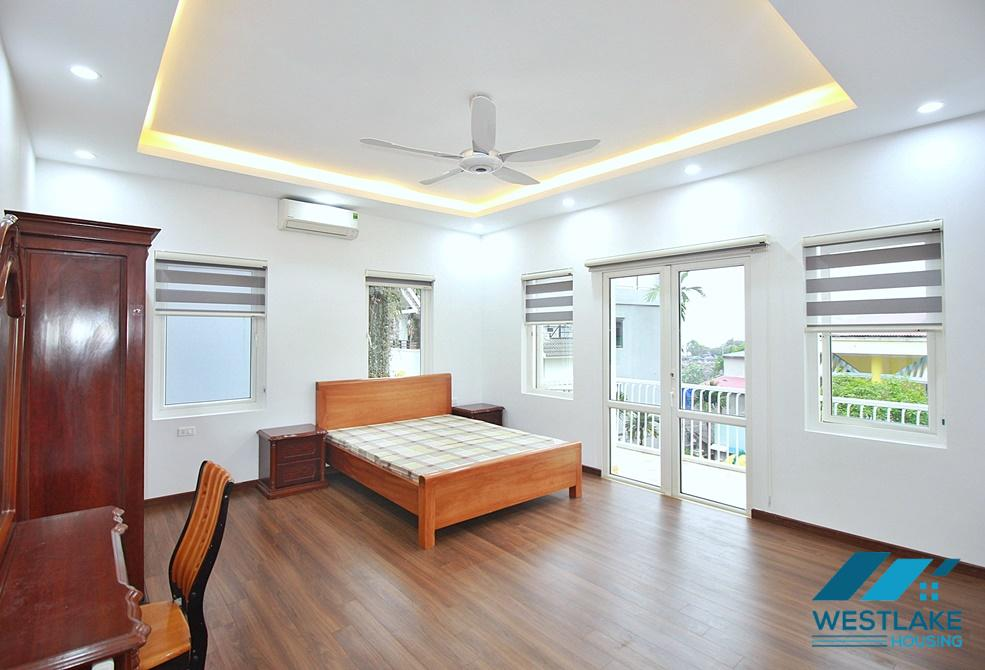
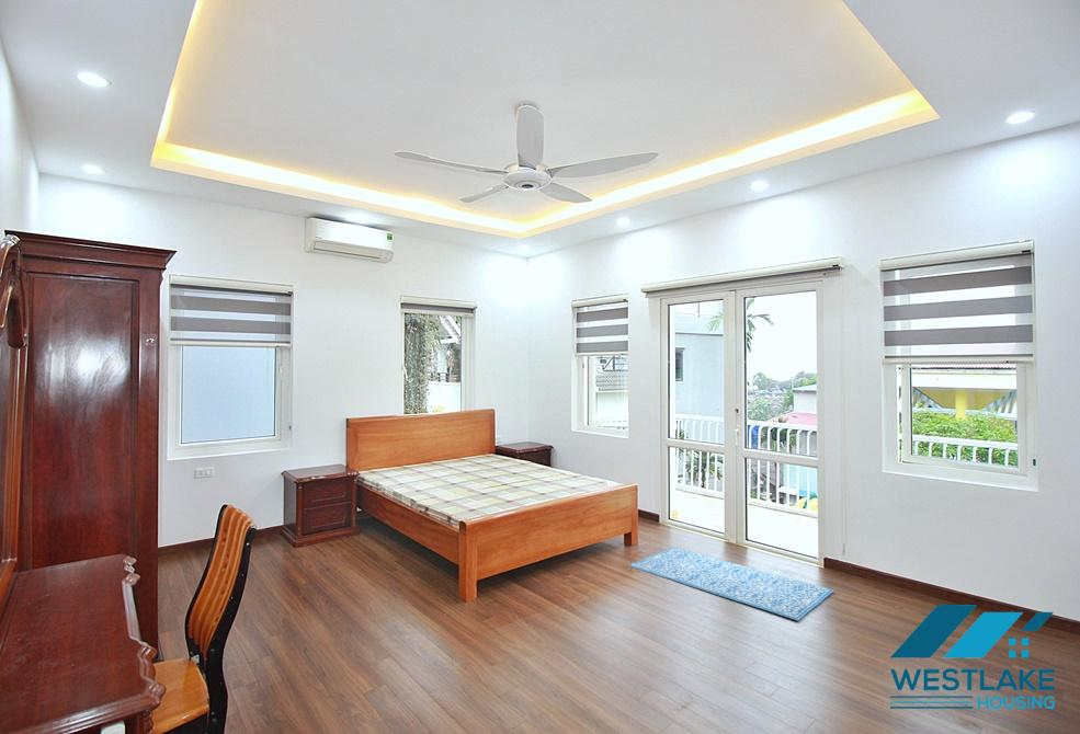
+ rug (724, 576)
